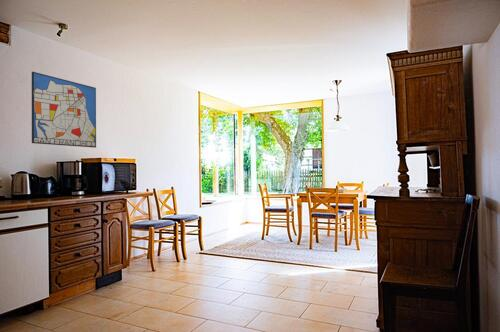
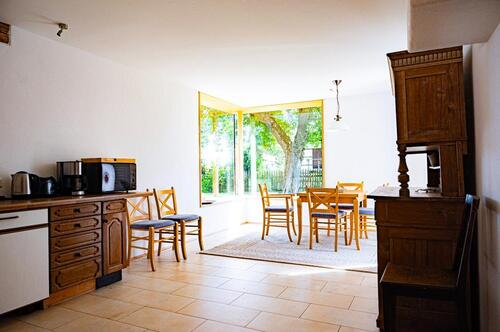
- wall art (66, 112)
